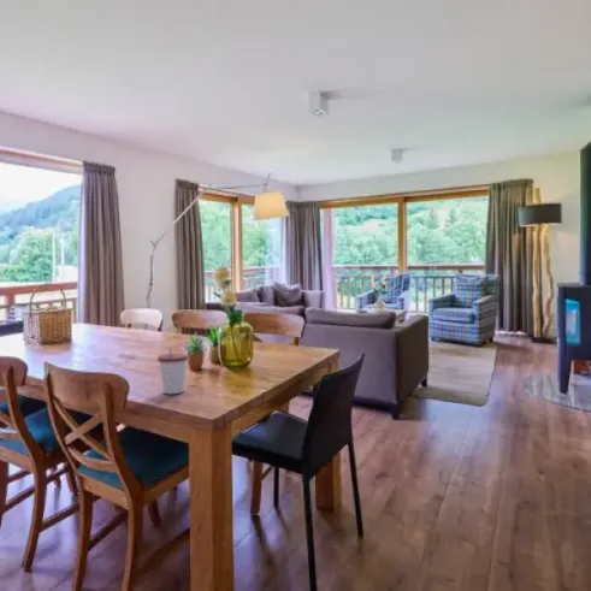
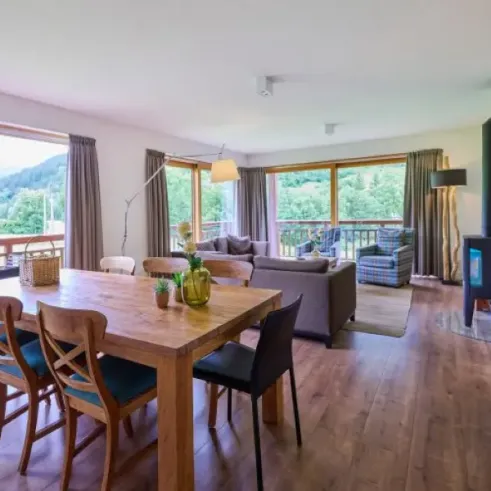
- cup (172, 368)
